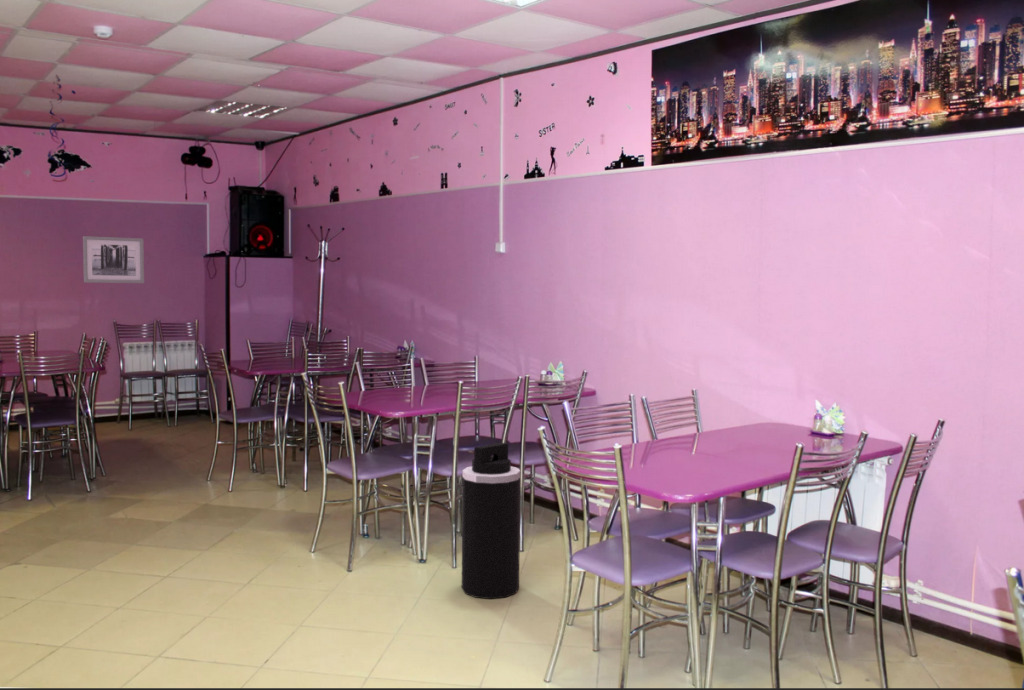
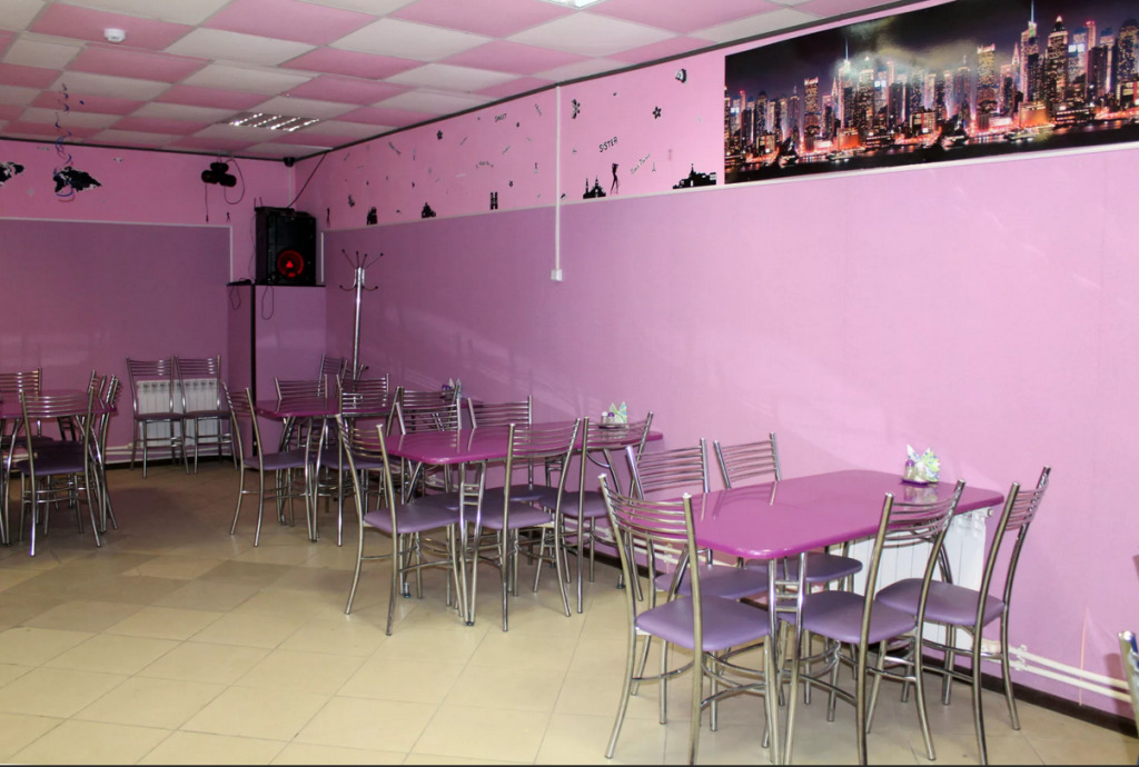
- wall art (114, 260)
- trash can (491, 517)
